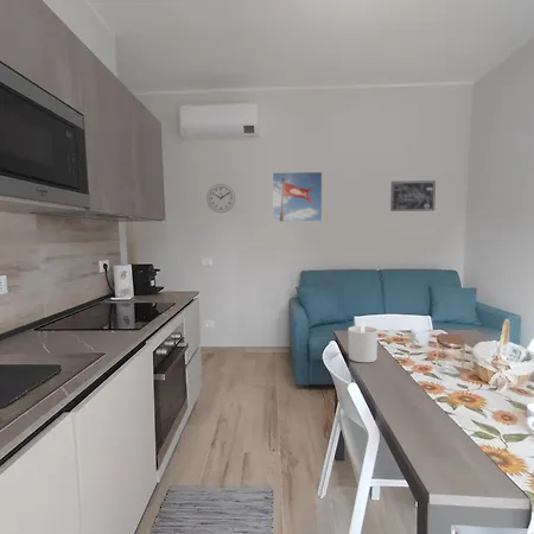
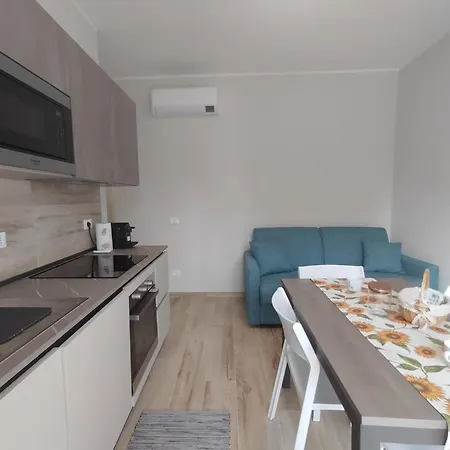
- candle (362, 341)
- wall art (412, 196)
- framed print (297, 197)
- wall clock (221, 198)
